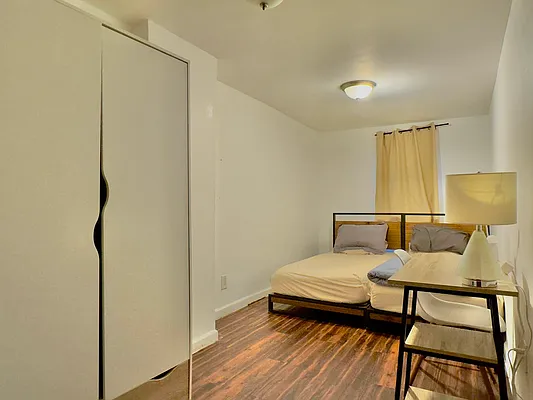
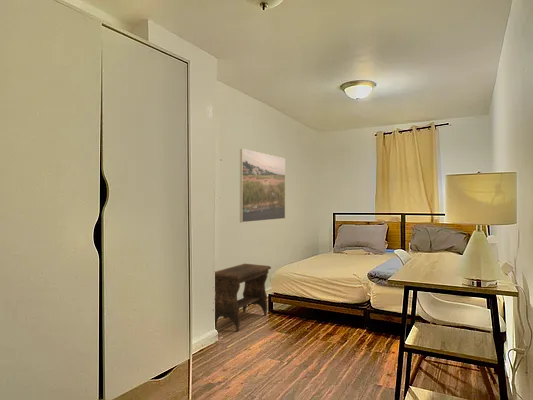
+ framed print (264, 187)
+ footstool (243, 294)
